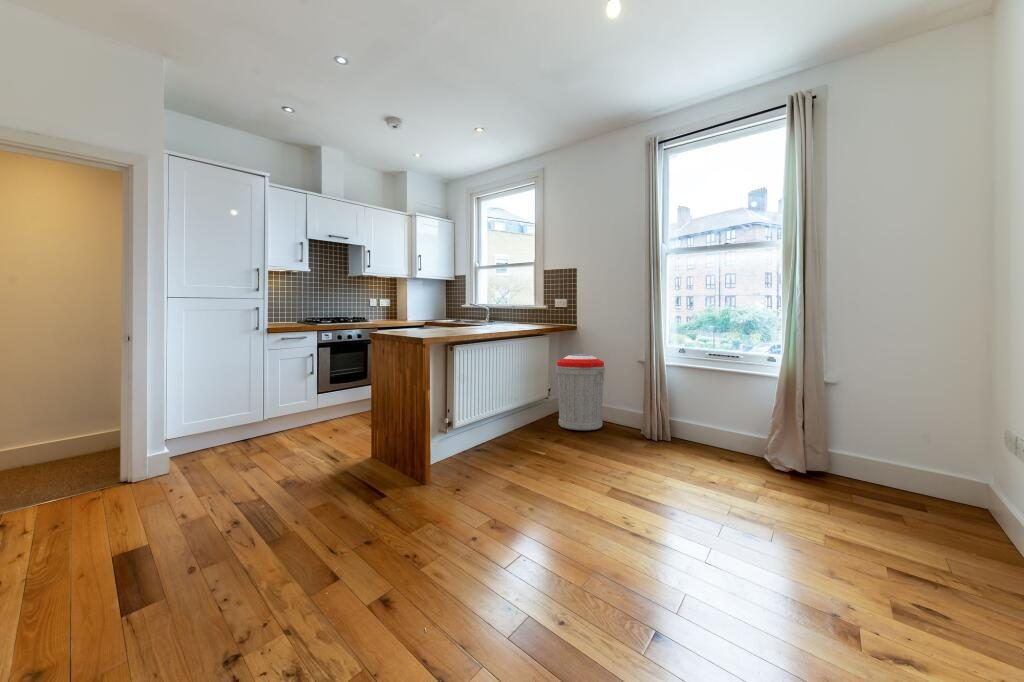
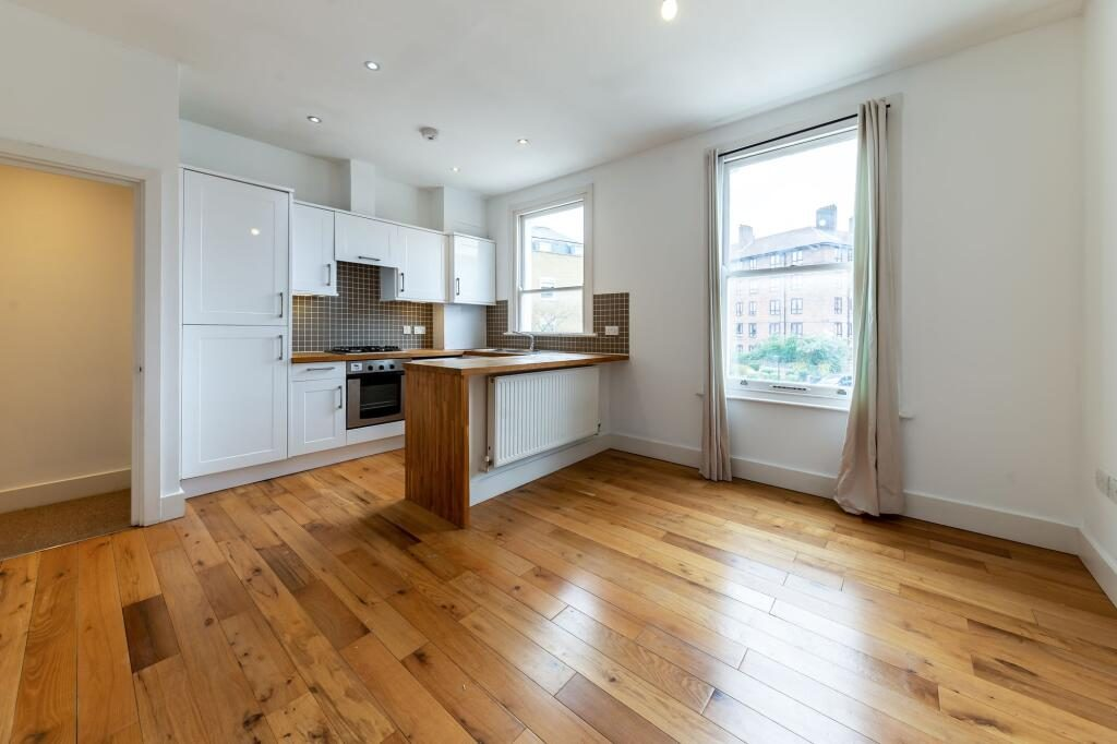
- trash can (580, 389)
